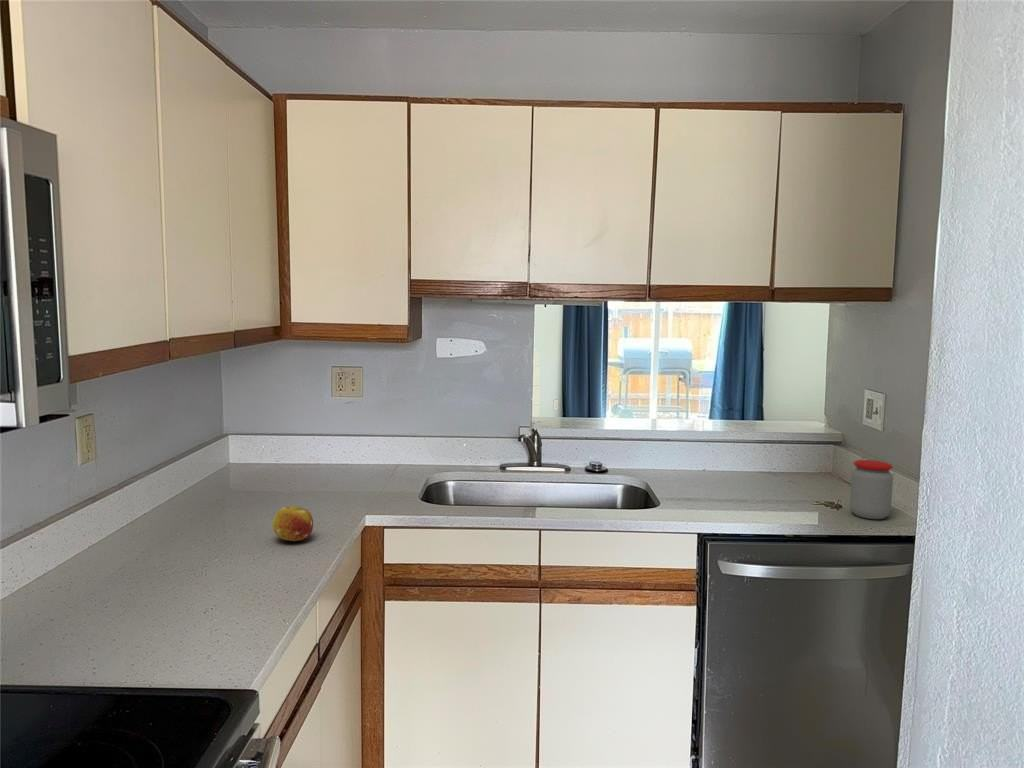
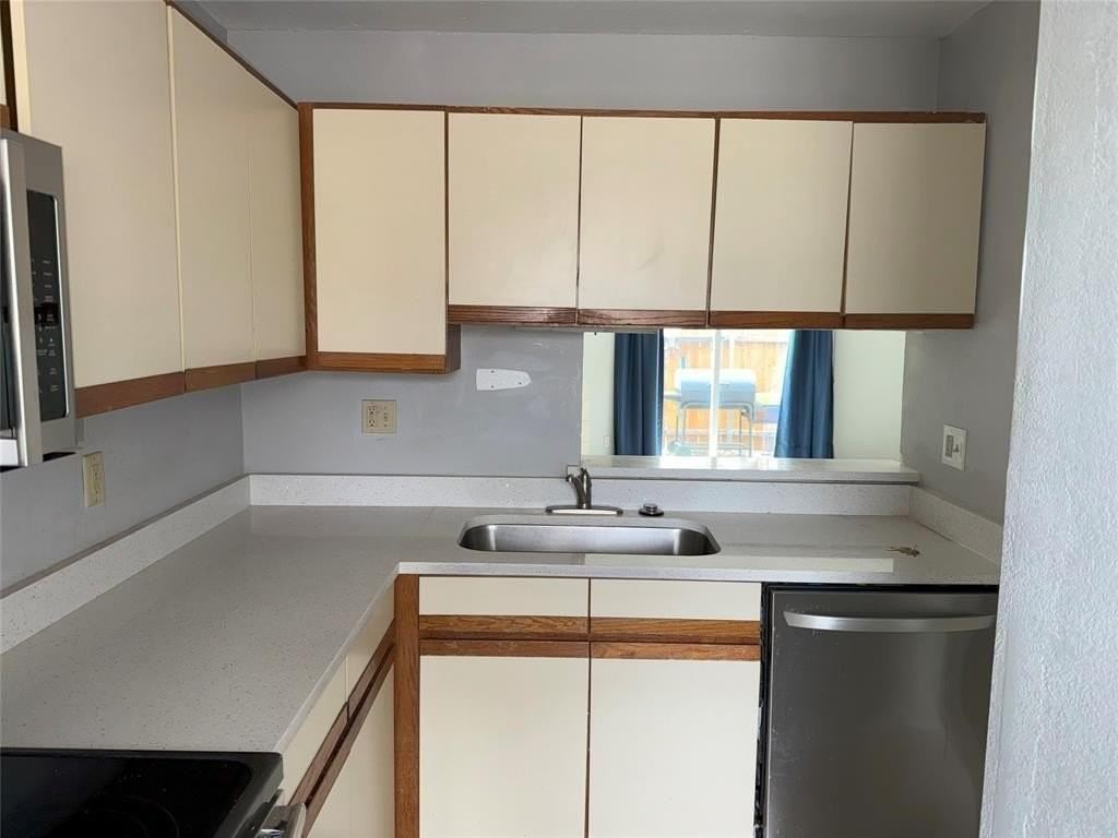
- jar (871, 489)
- fruit (293, 523)
